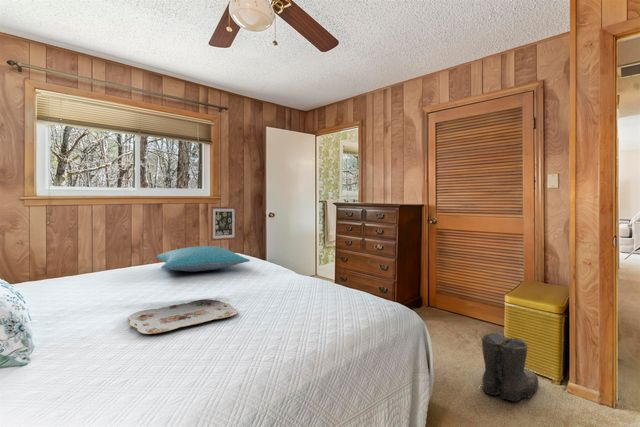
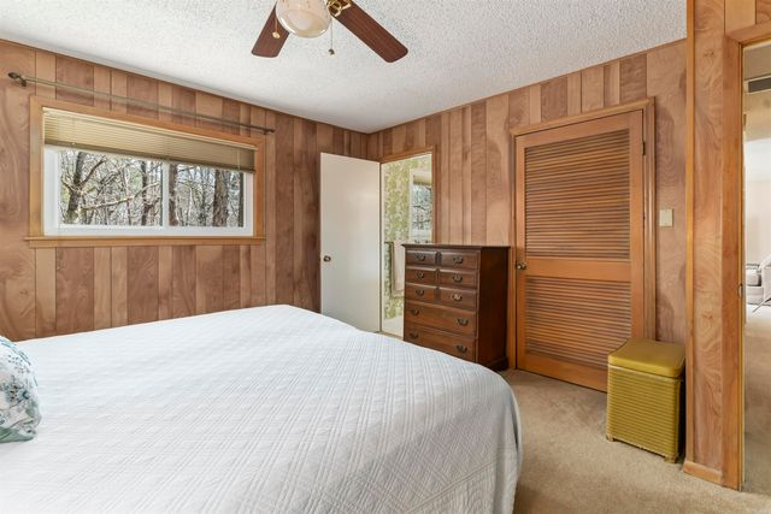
- pillow (201, 258)
- serving tray (184, 315)
- wall art (224, 223)
- boots (509, 361)
